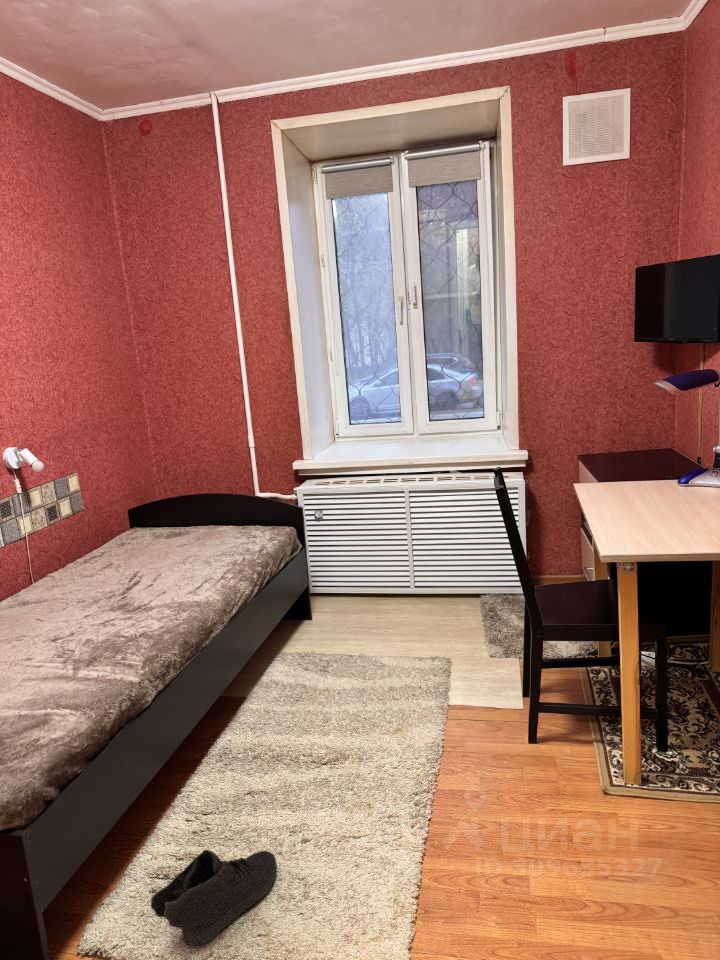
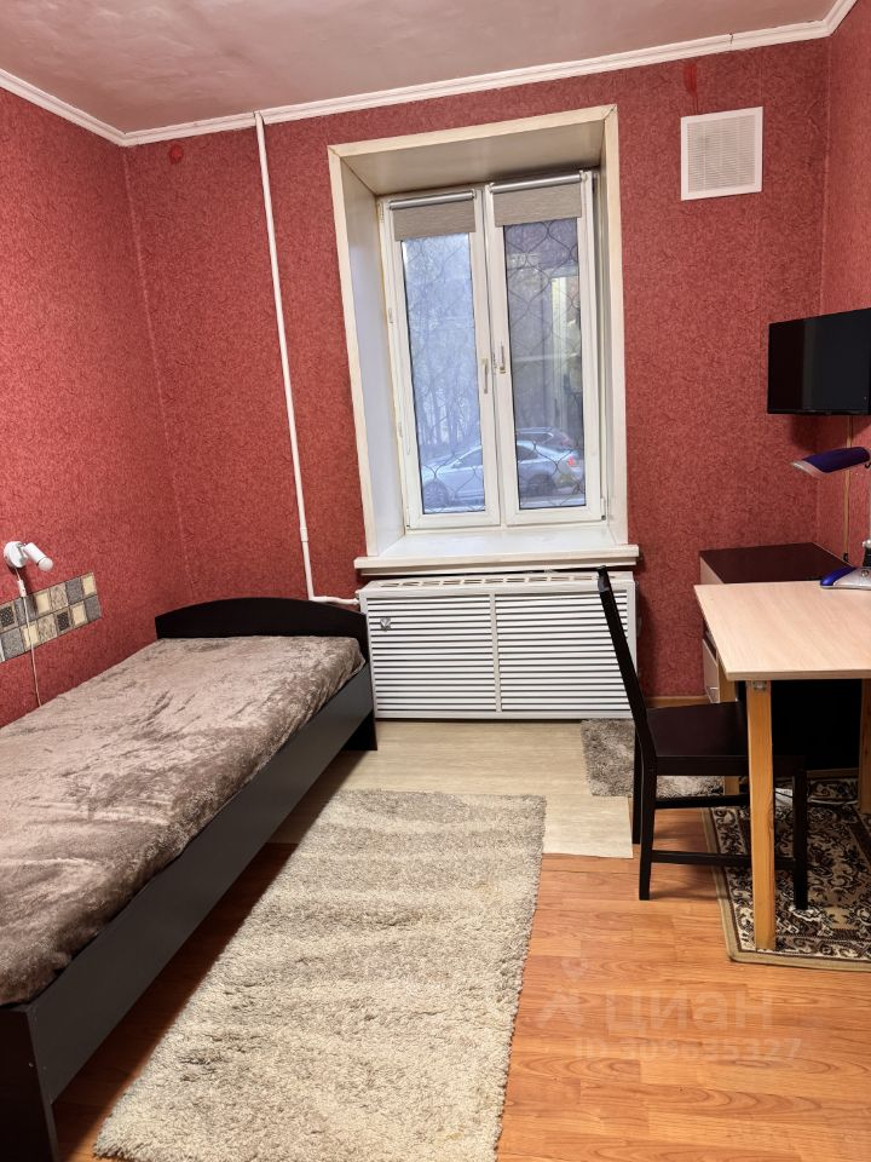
- sneaker (221, 881)
